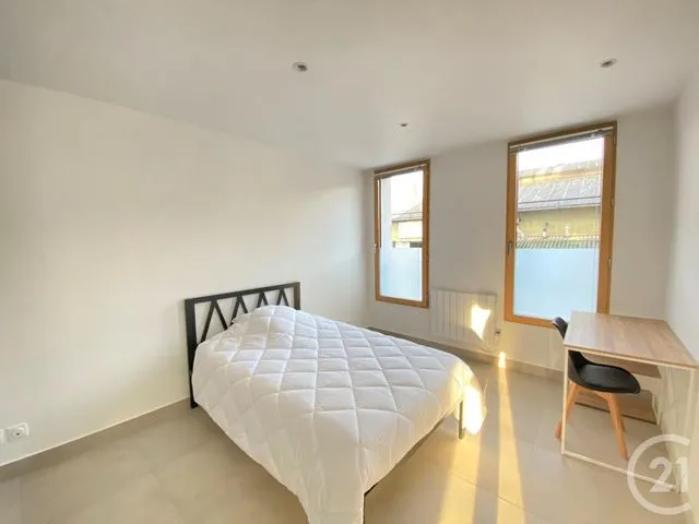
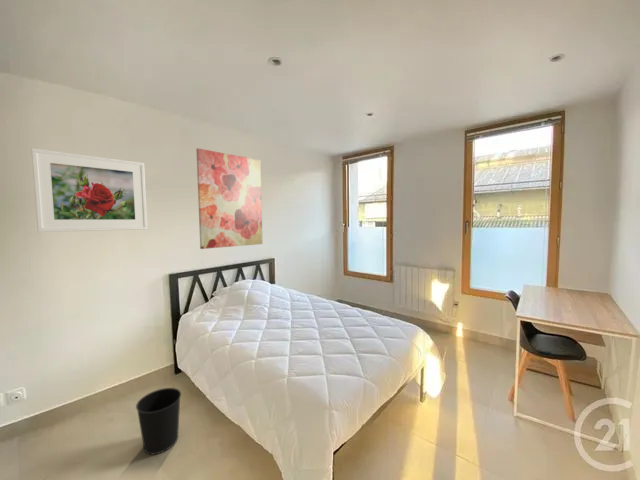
+ wall art (232, 201)
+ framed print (96, 193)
+ wastebasket (160, 420)
